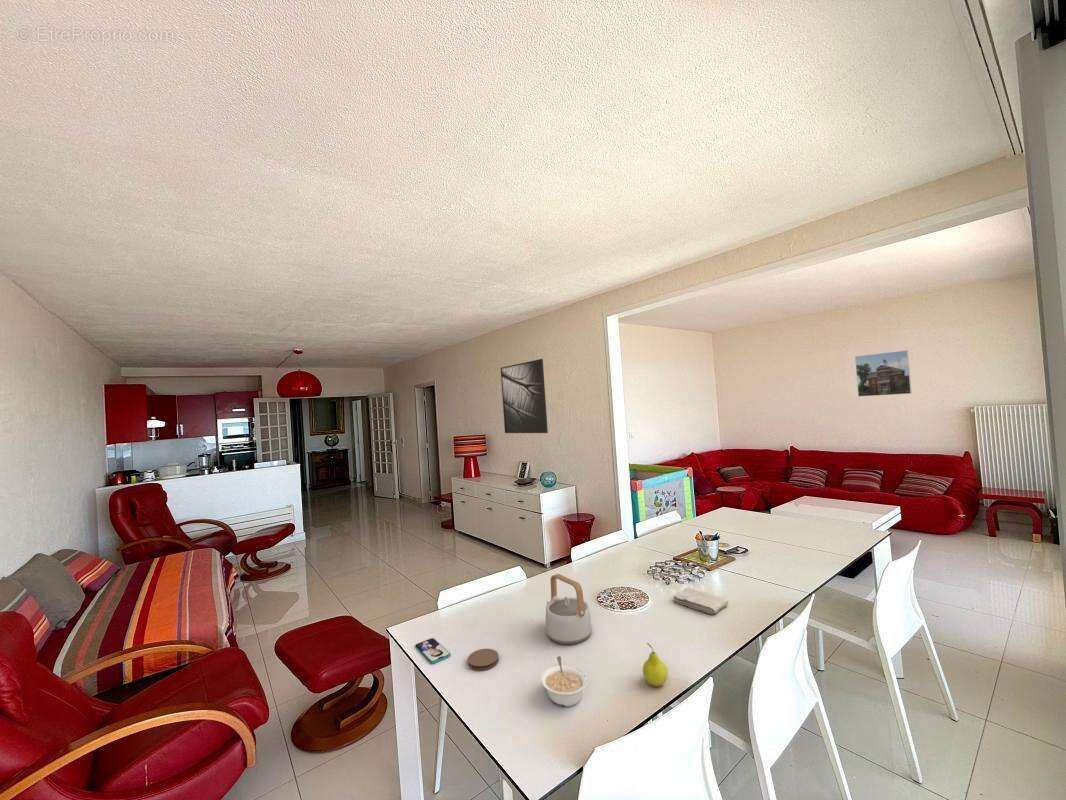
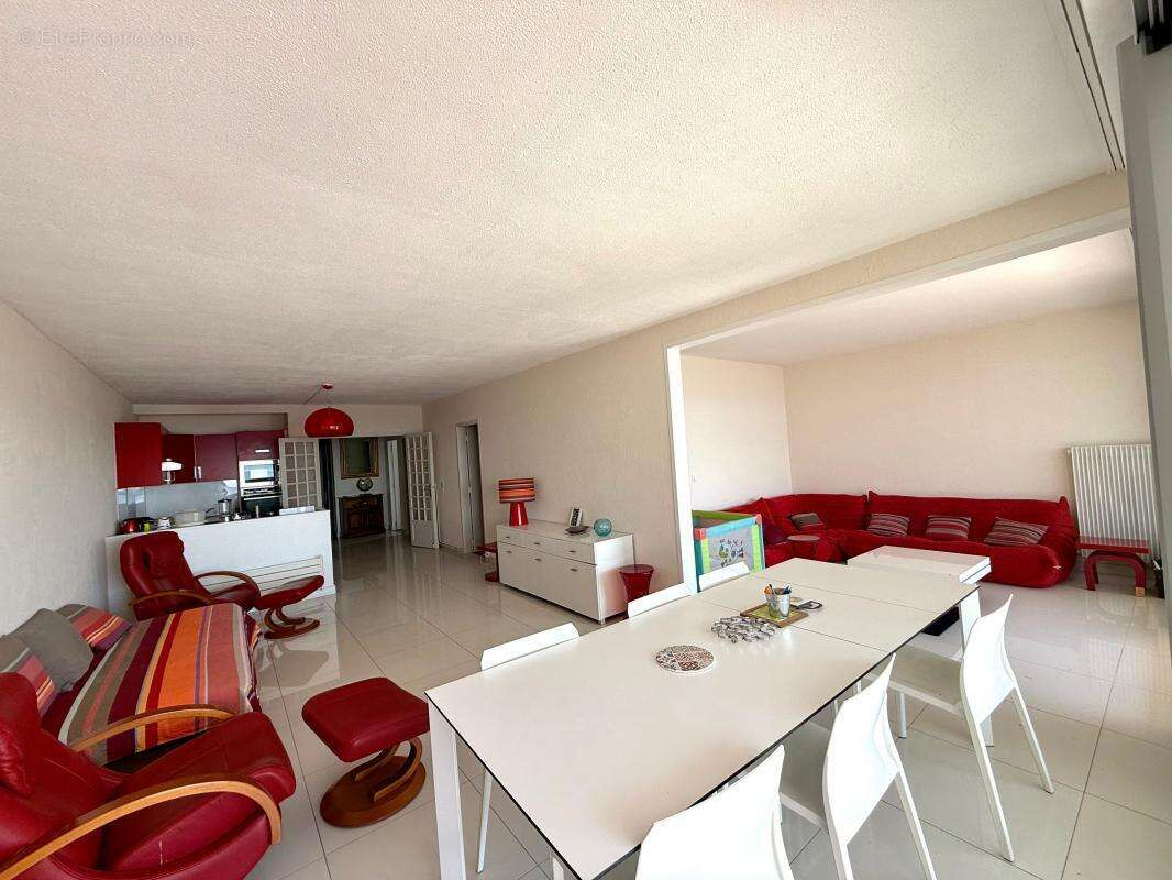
- legume (562, 684)
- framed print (522, 398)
- washcloth (700, 599)
- teapot (564, 604)
- fruit (654, 663)
- smartphone (432, 650)
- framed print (882, 374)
- coaster (483, 659)
